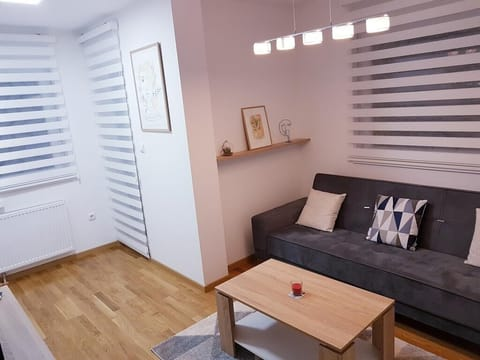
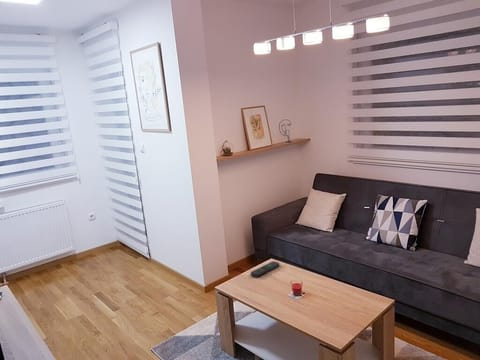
+ remote control (265, 268)
